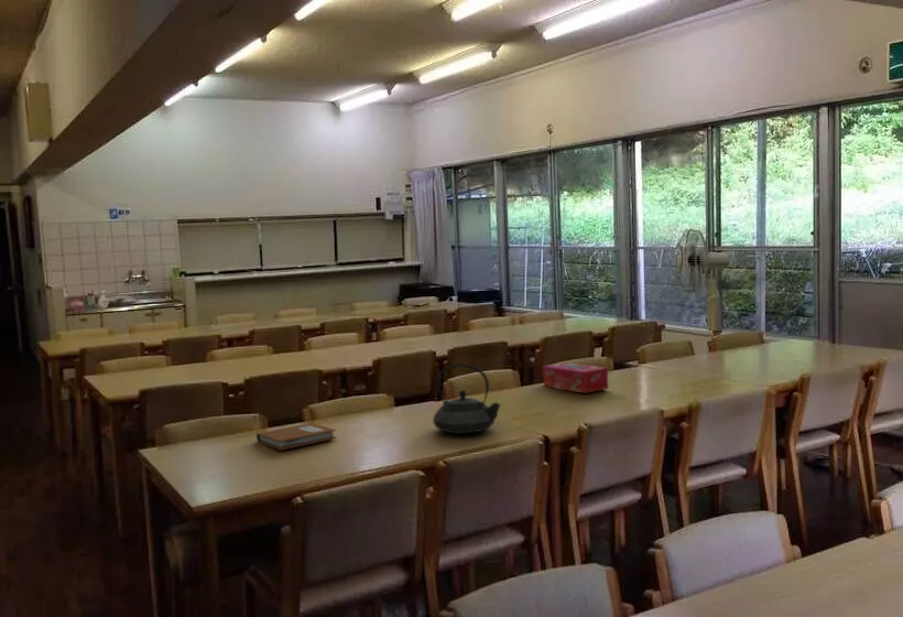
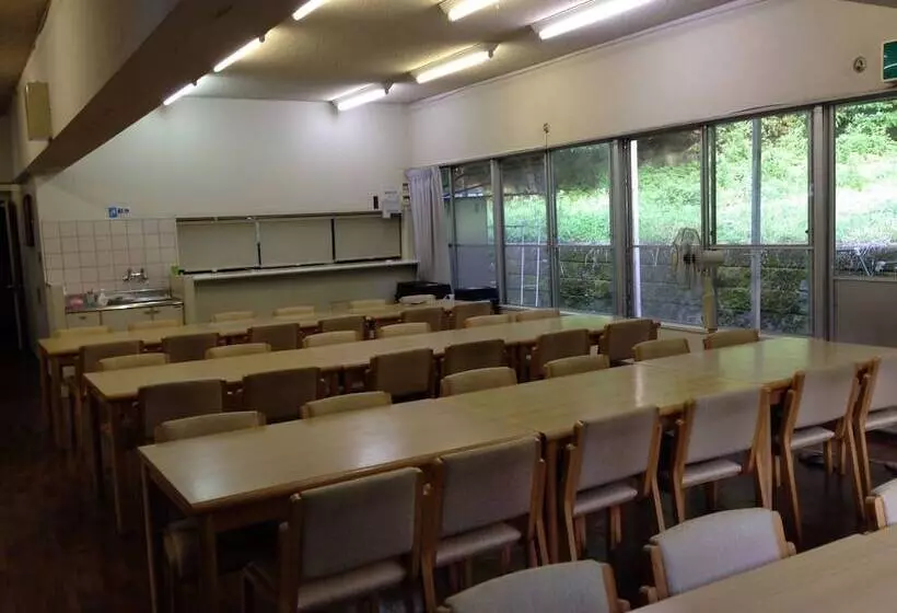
- teapot (467, 398)
- tissue box (575, 377)
- notebook (297, 435)
